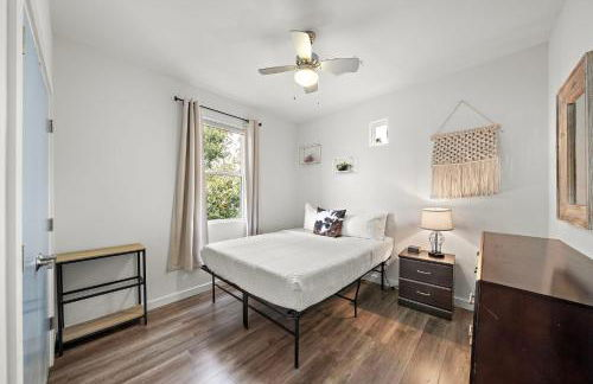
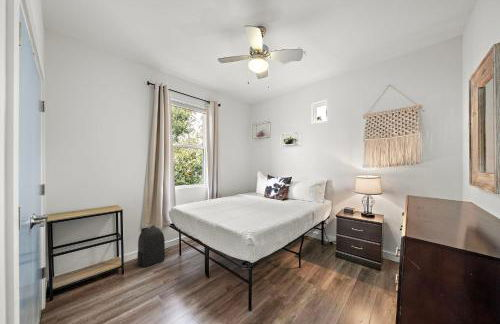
+ backpack (150, 243)
